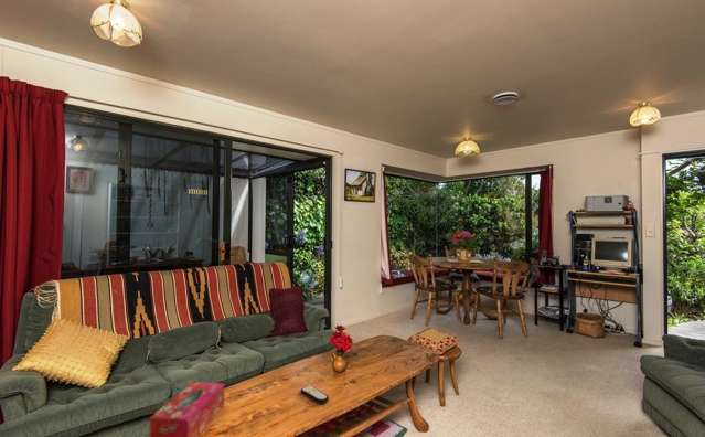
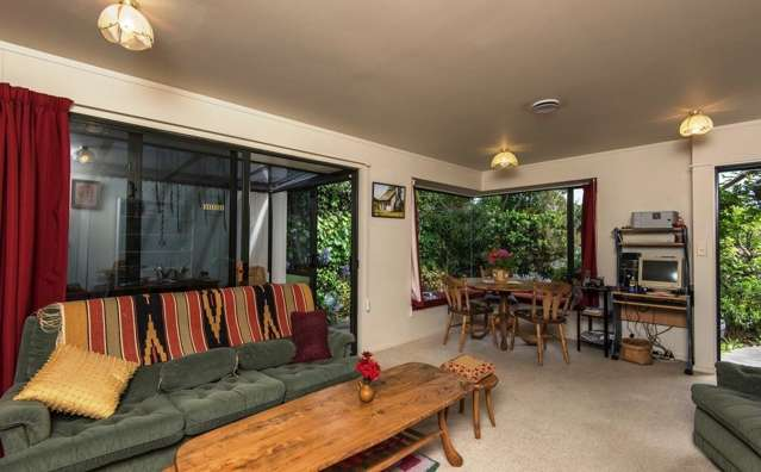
- tissue box (190, 411)
- remote control (314, 394)
